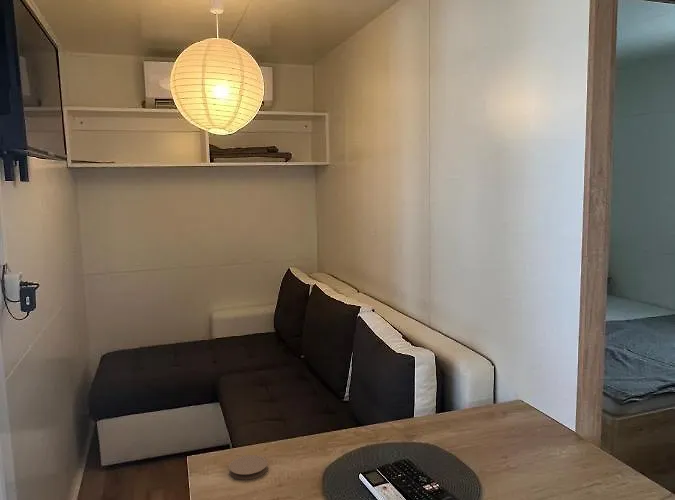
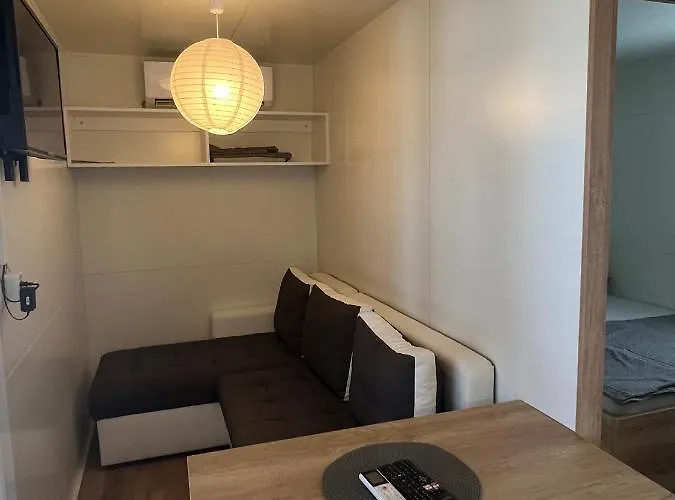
- coaster (248, 466)
